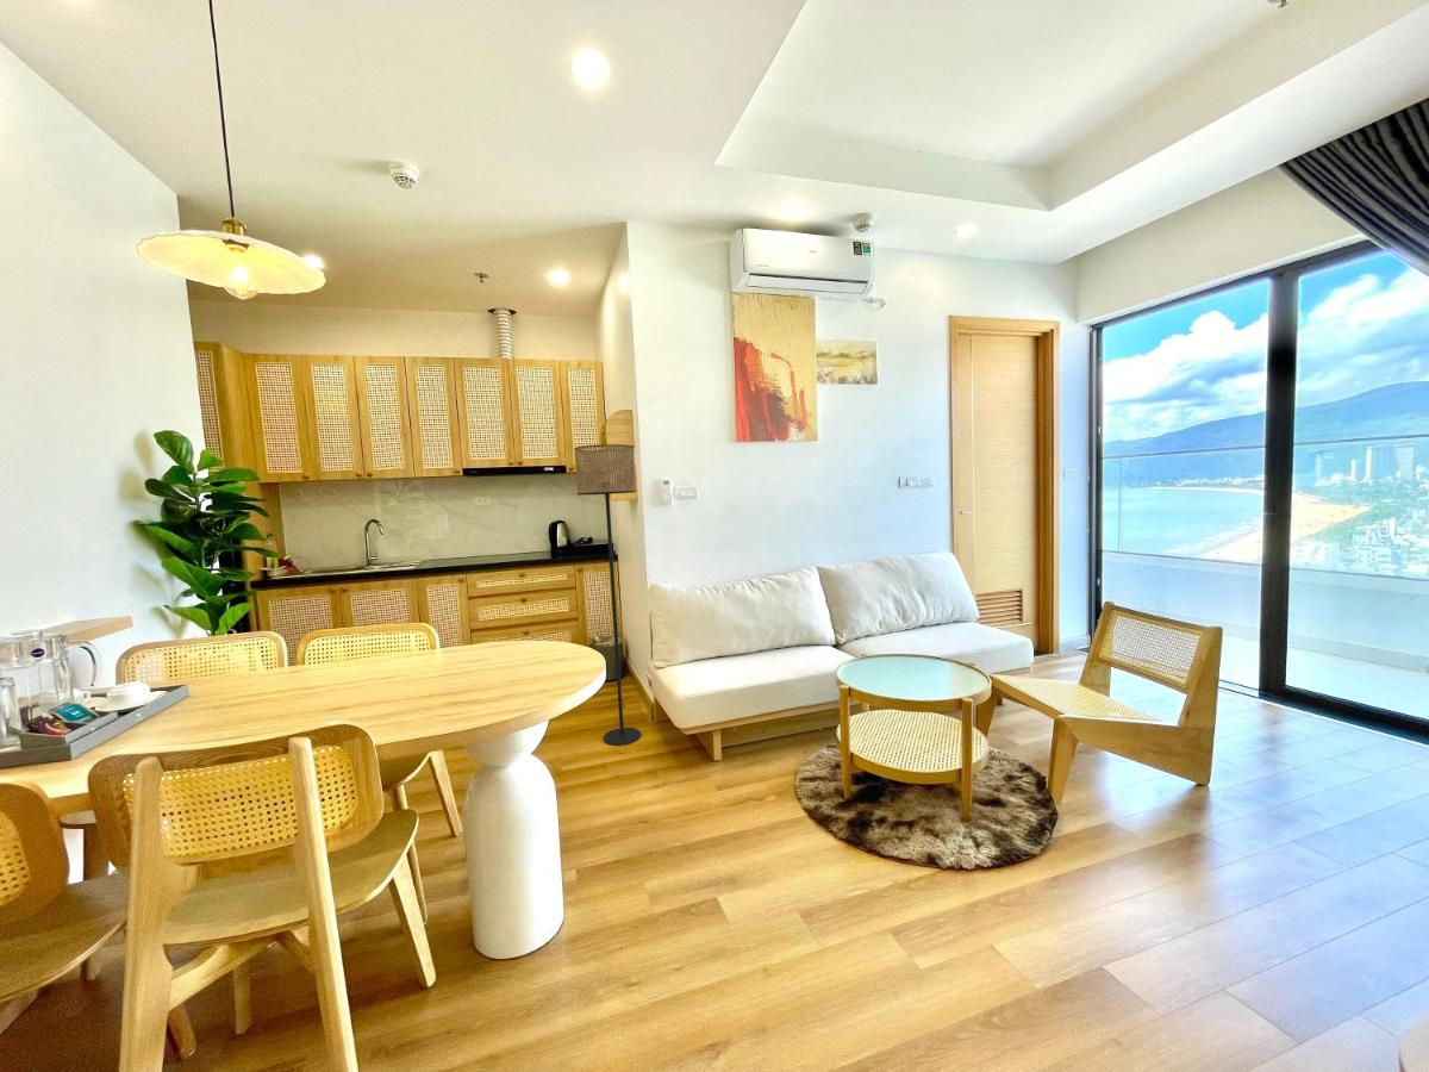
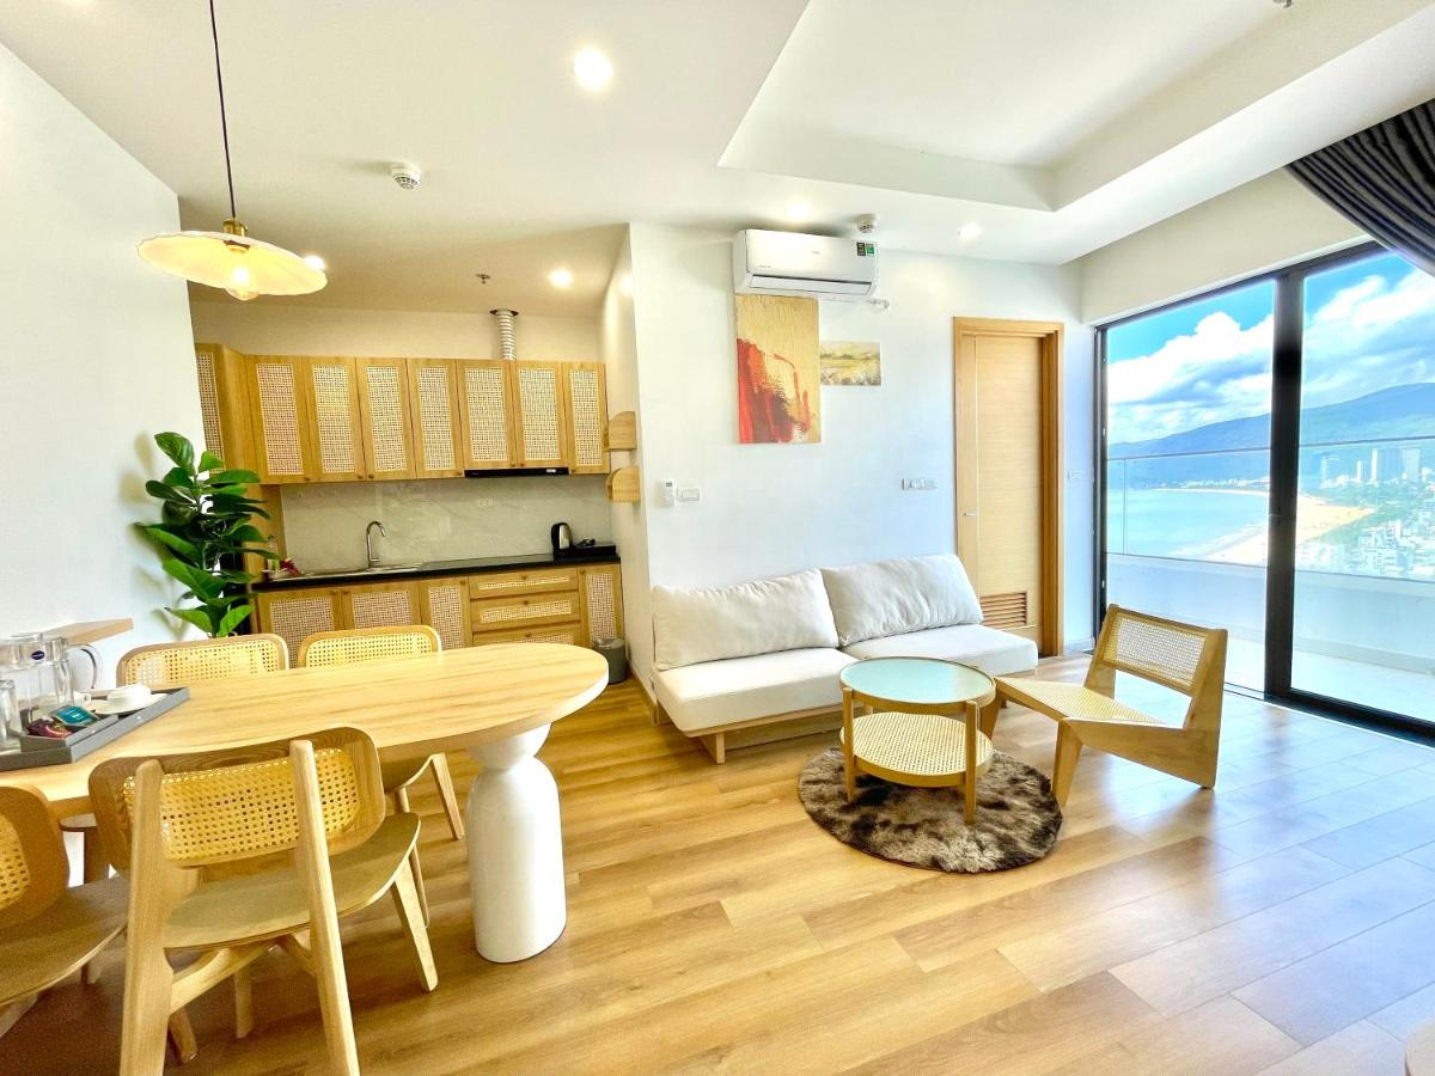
- floor lamp (613, 594)
